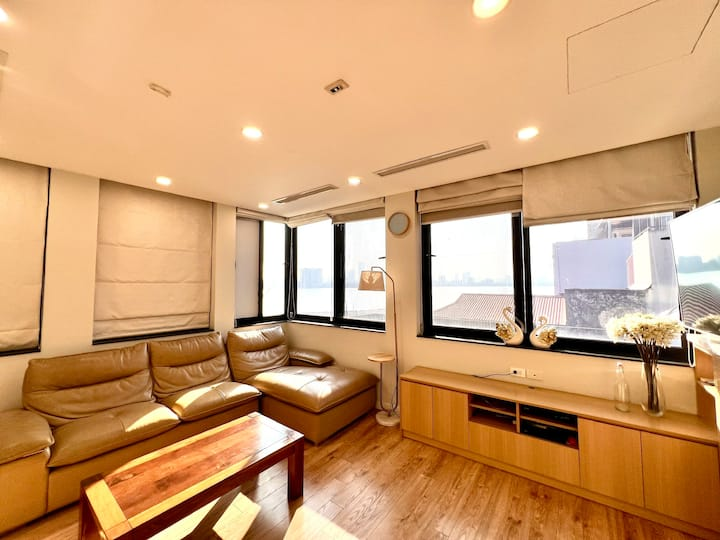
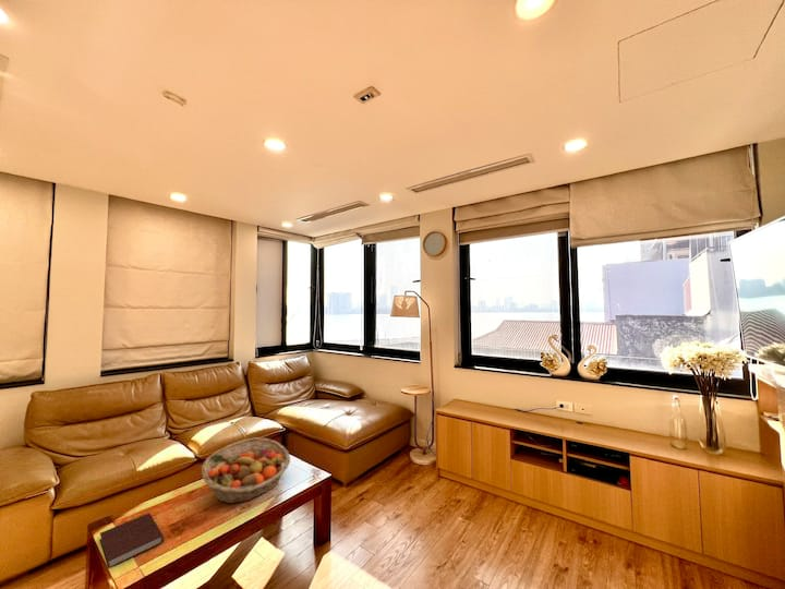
+ fruit basket (247, 468)
+ notebook (131, 537)
